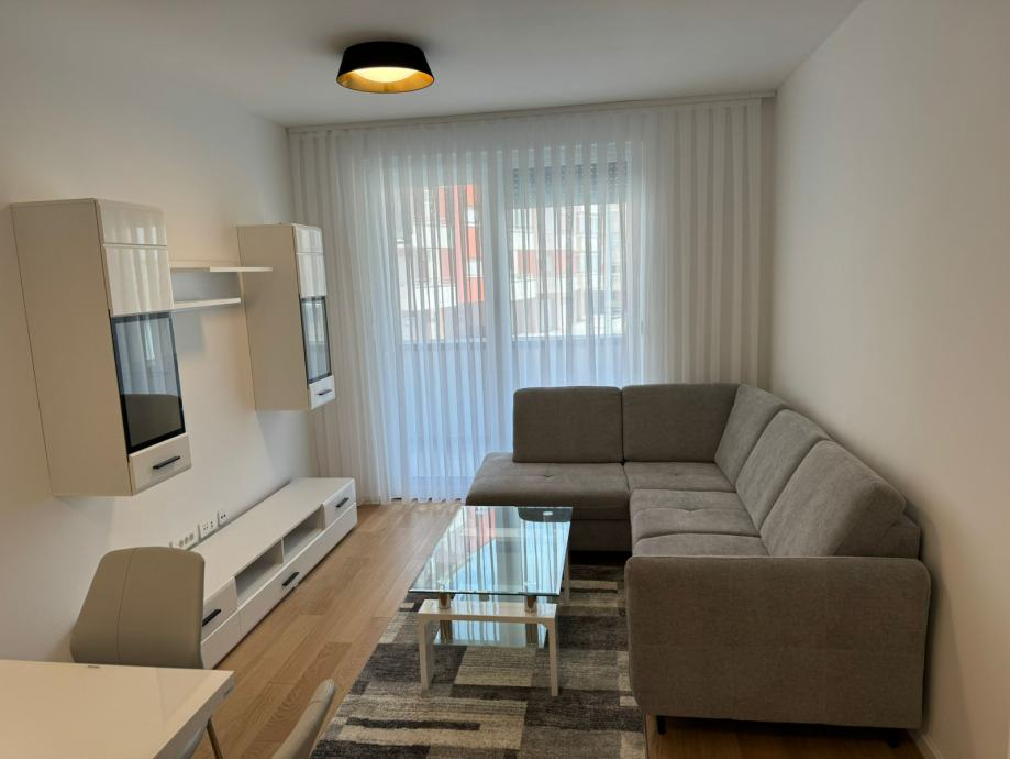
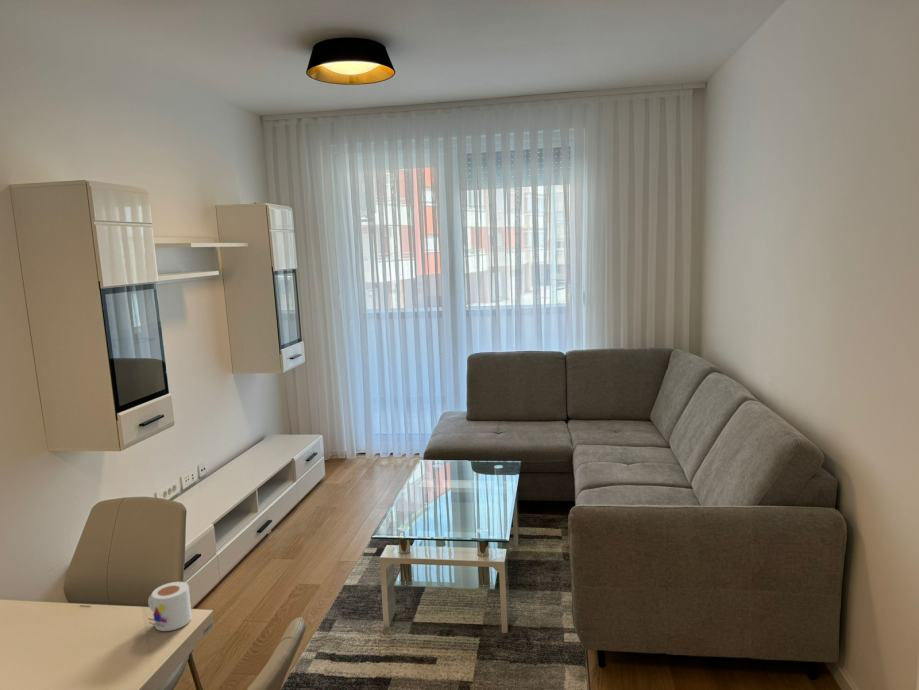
+ mug (167, 605)
